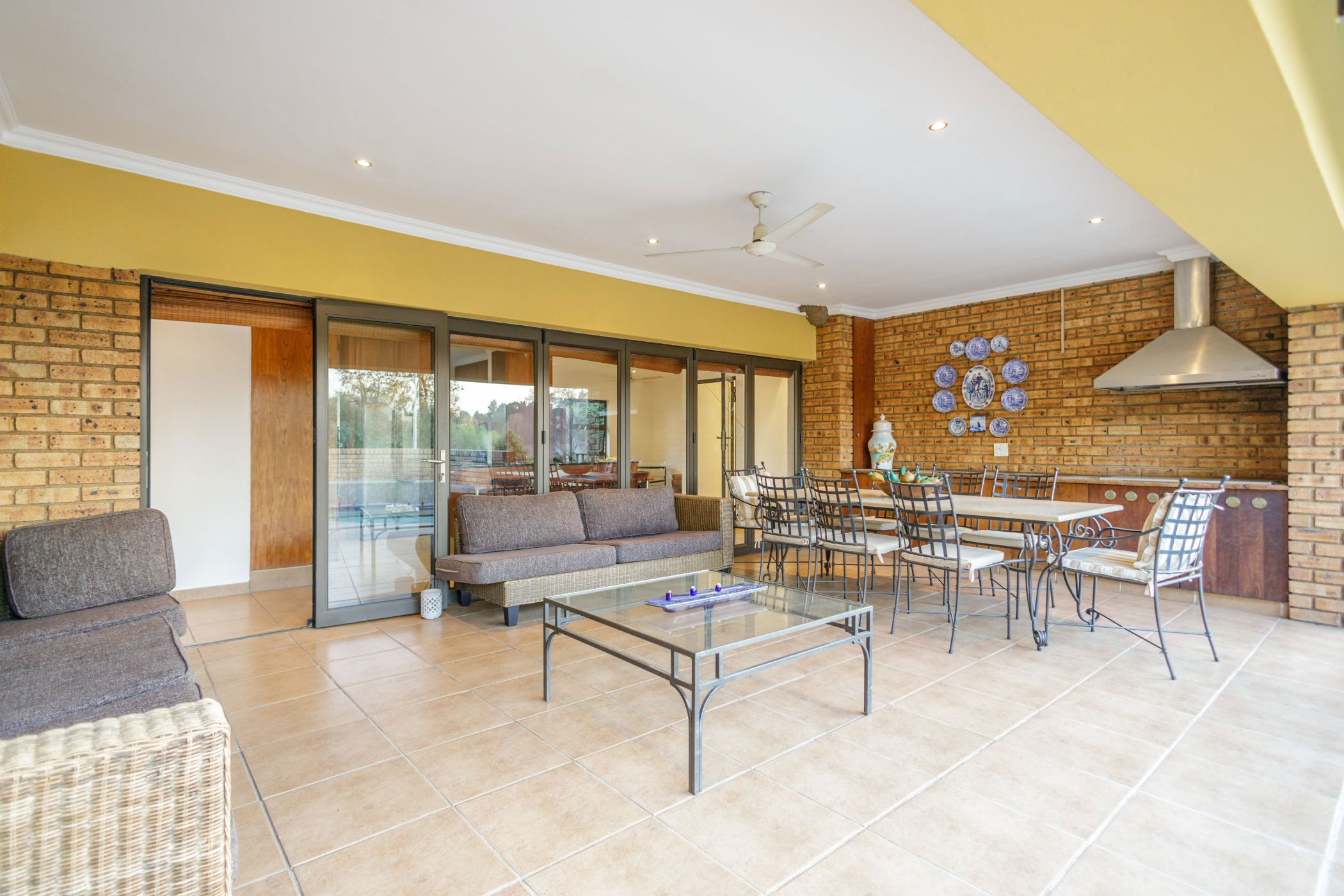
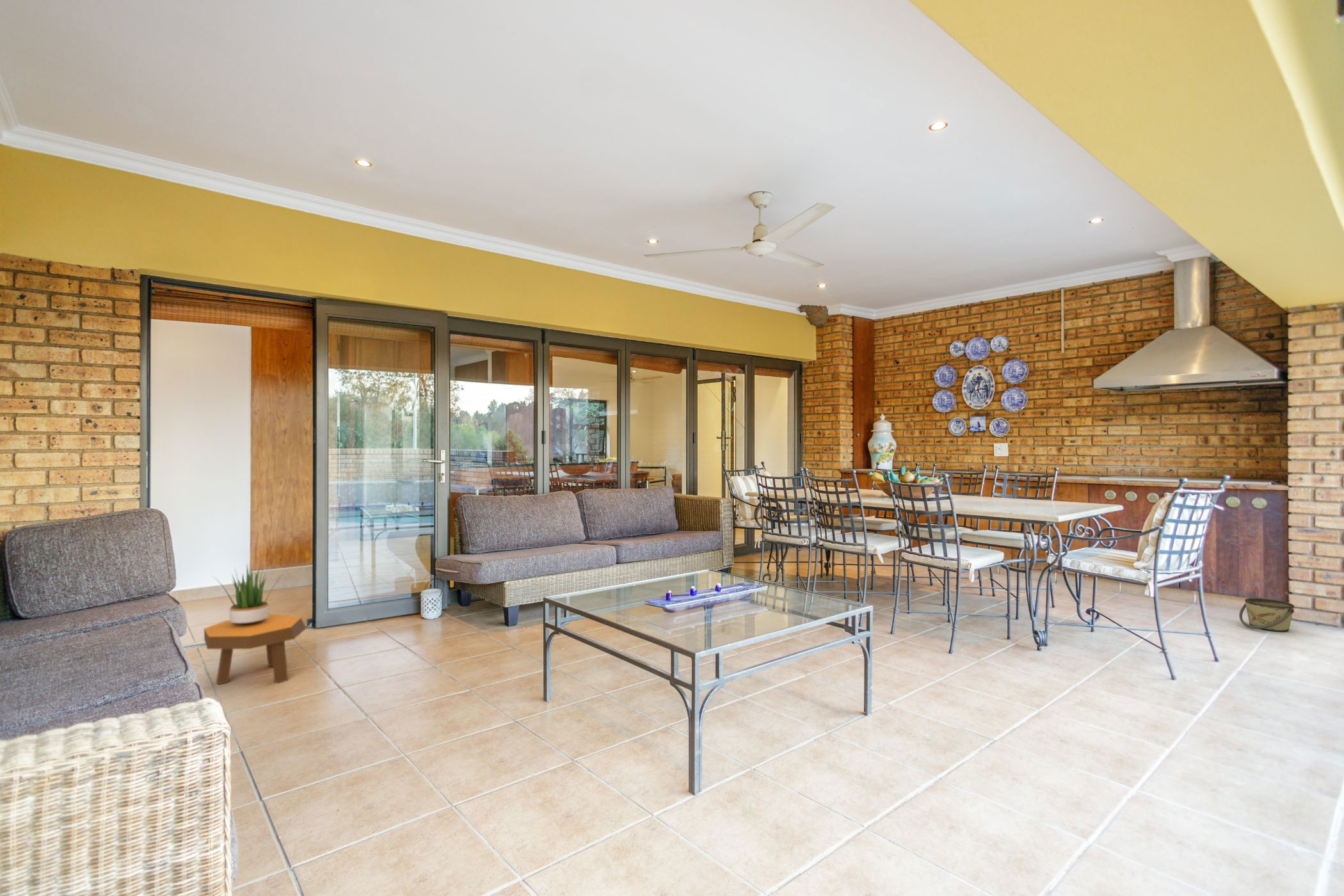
+ footstool (253, 648)
+ bucket (1266, 615)
+ potted plant (249, 594)
